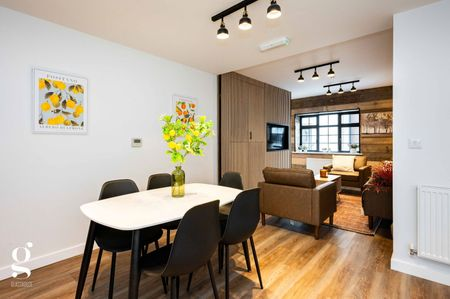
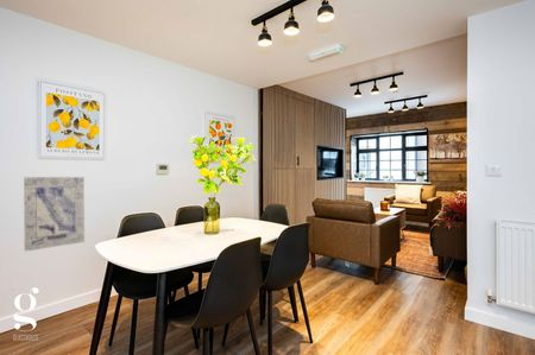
+ wall art (56, 211)
